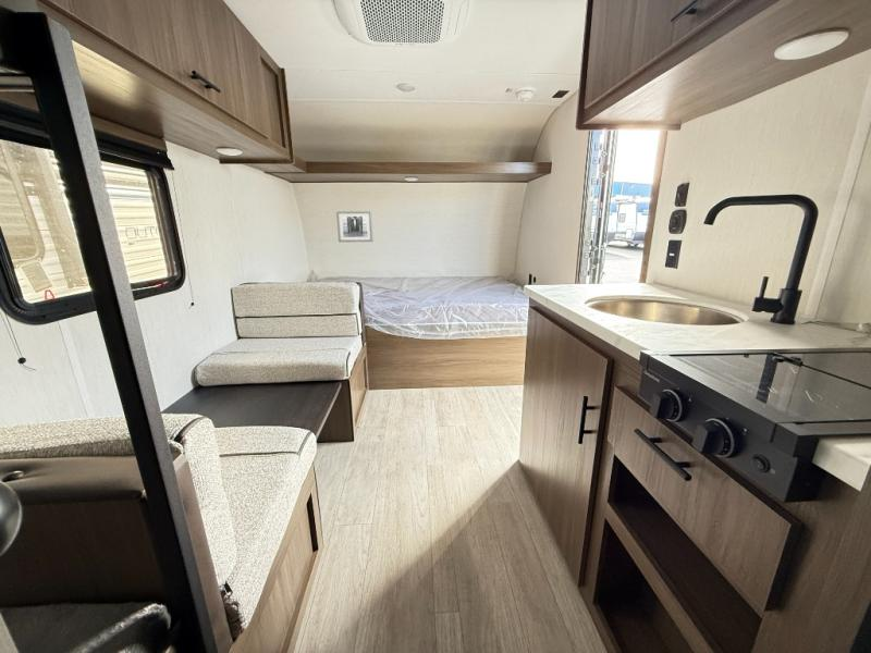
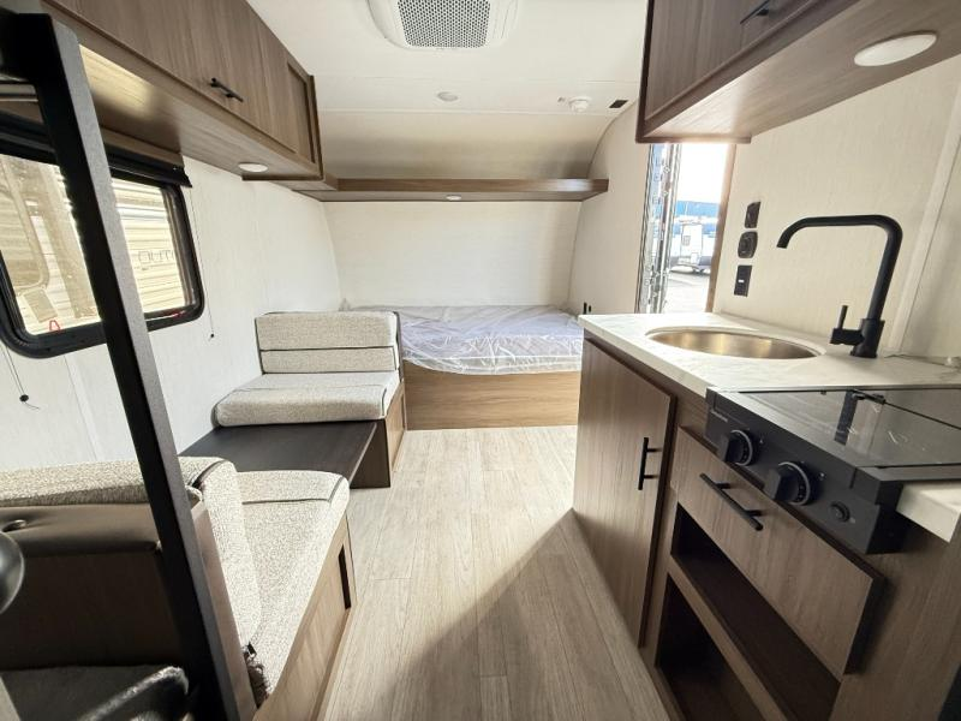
- wall art (355, 226)
